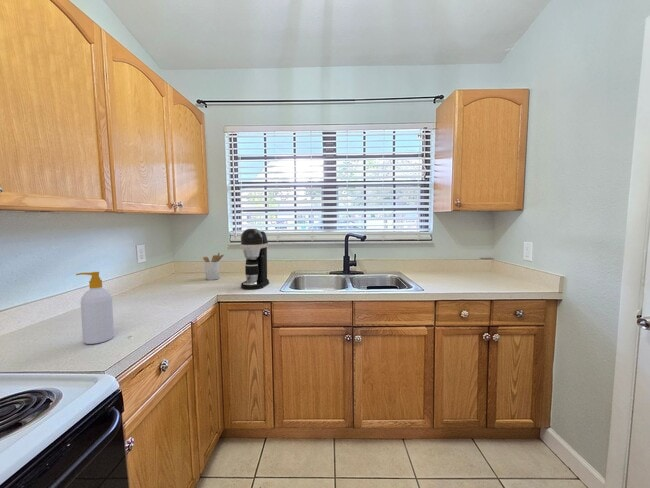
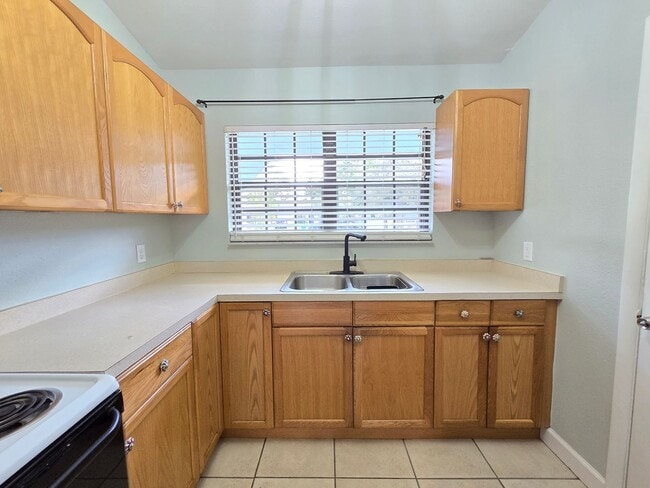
- coffee maker (255, 257)
- utensil holder (214, 266)
- soap bottle (95, 306)
